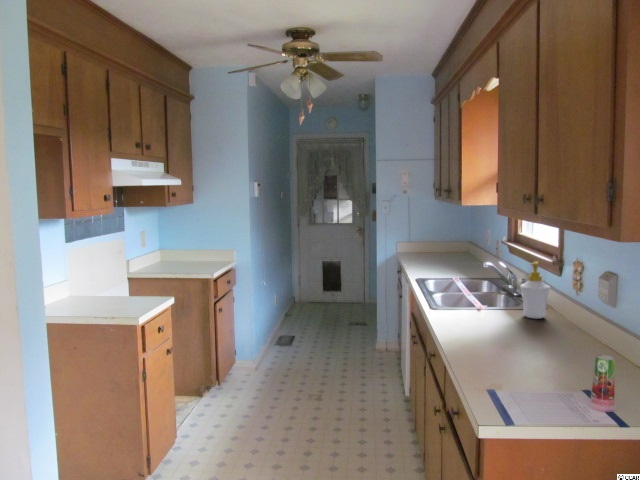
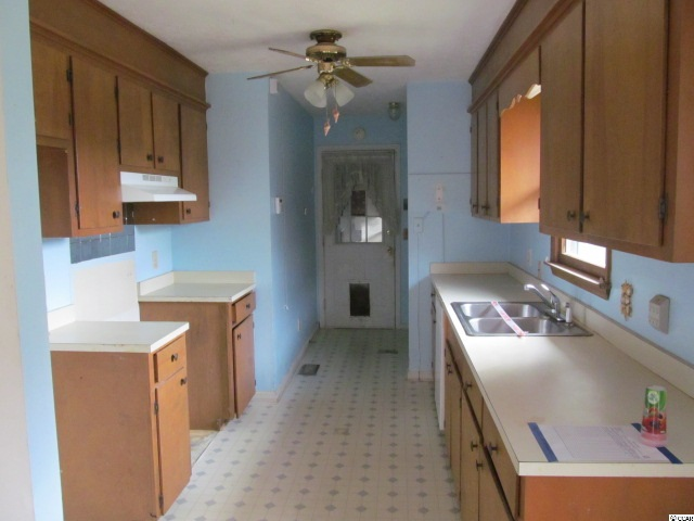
- soap bottle (534, 289)
